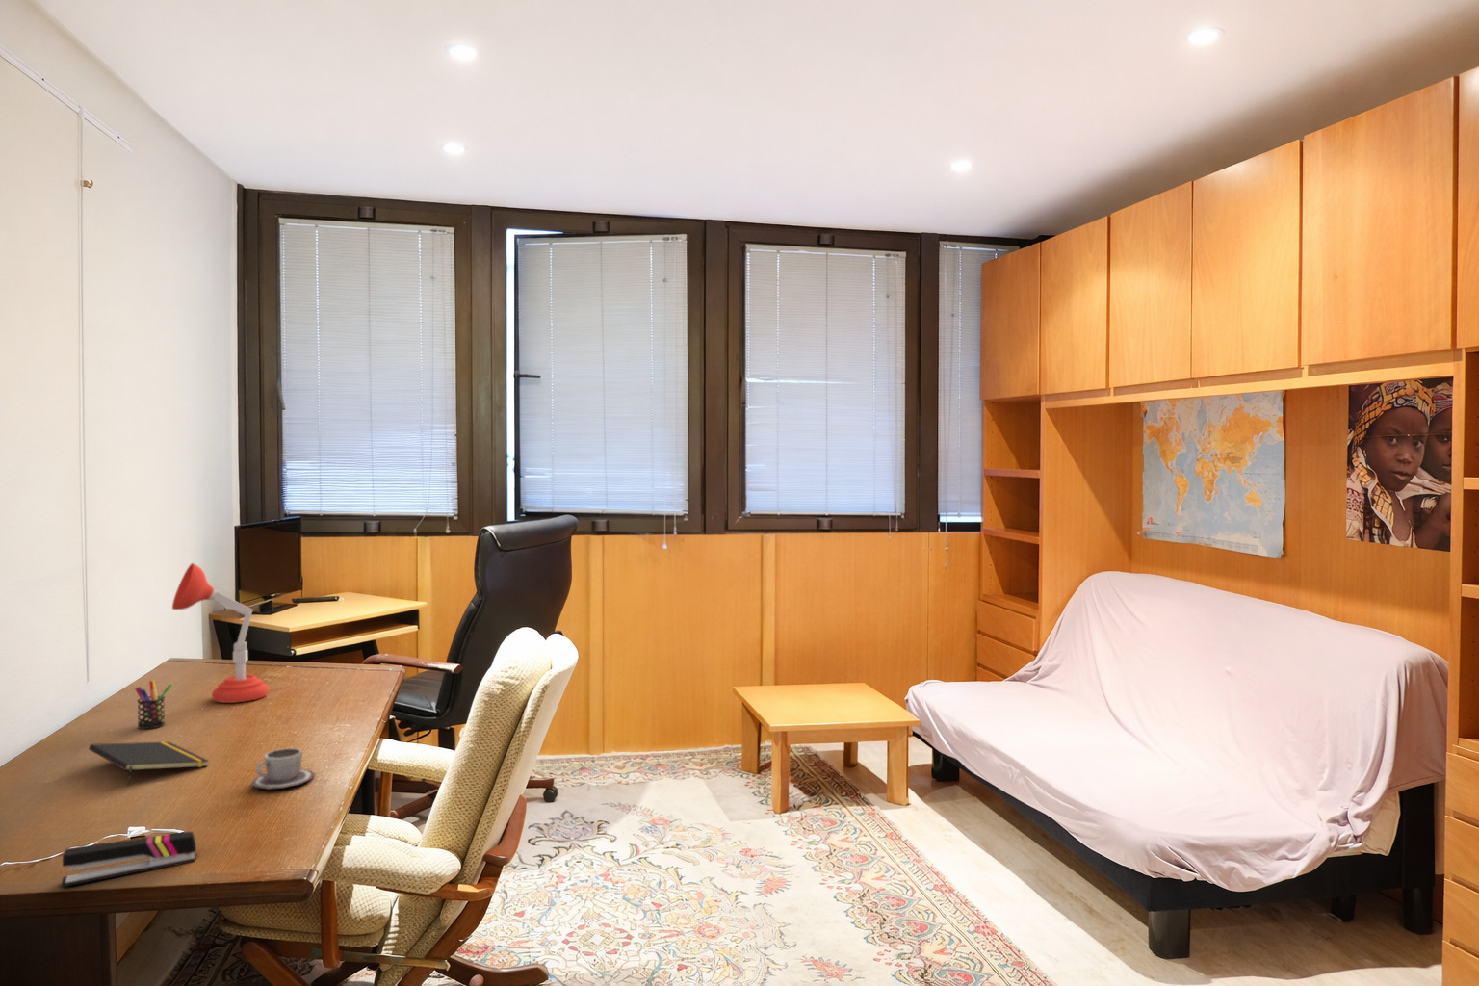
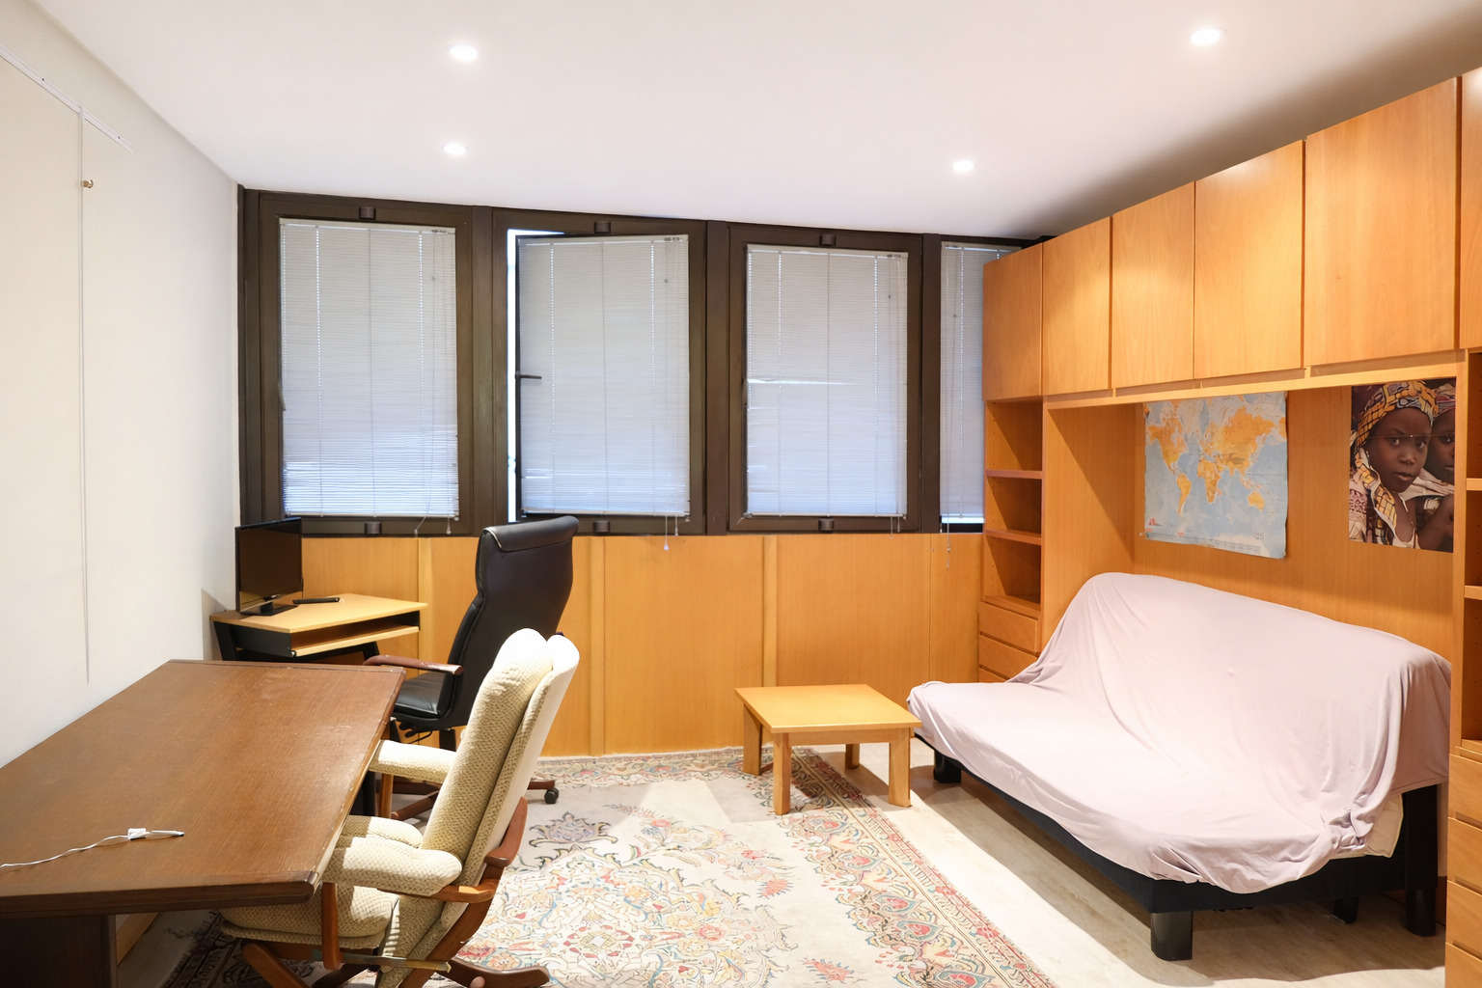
- pen holder (154, 702)
- stapler (131, 855)
- notepad (149, 755)
- desk lamp (234, 643)
- cup (283, 767)
